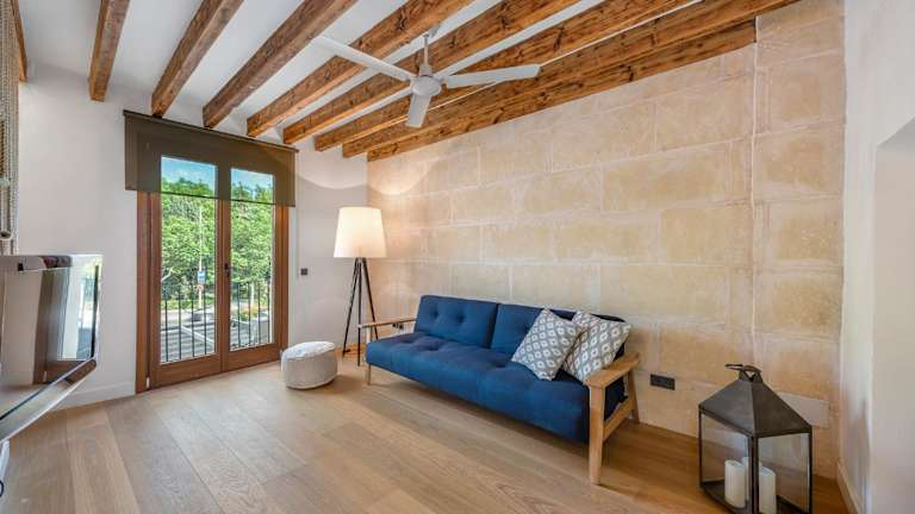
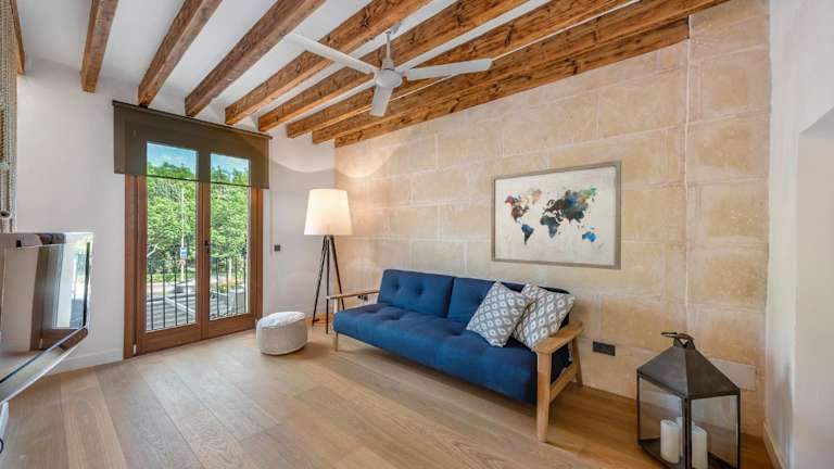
+ wall art (547, 217)
